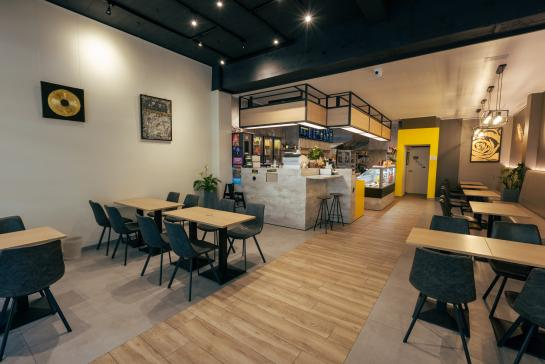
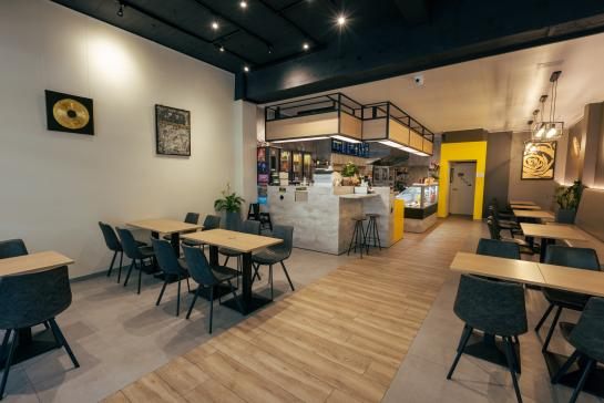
- wastebasket (72, 248)
